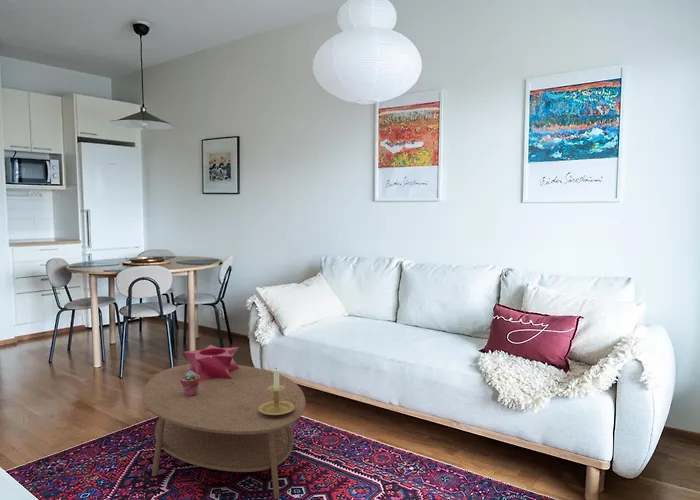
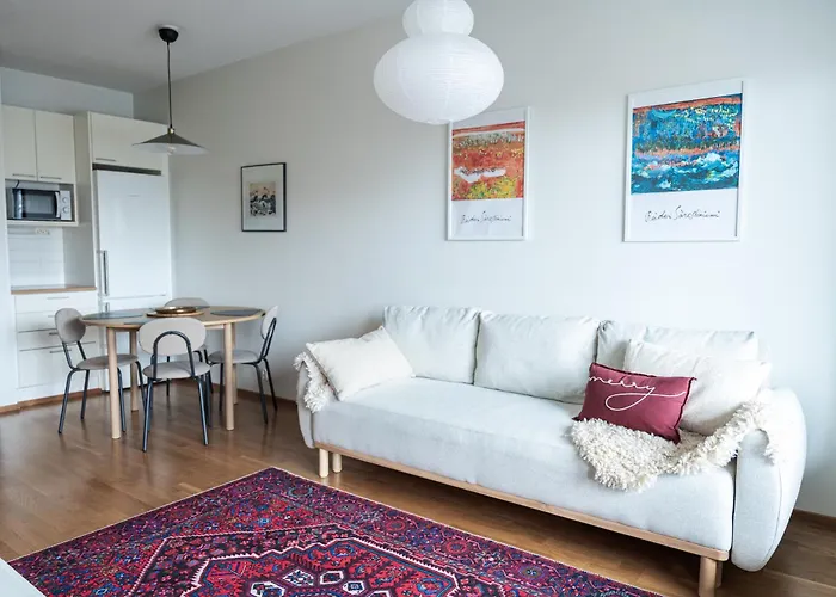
- coffee table (223, 422)
- potted succulent (190, 382)
- candle holder (279, 388)
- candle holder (214, 362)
